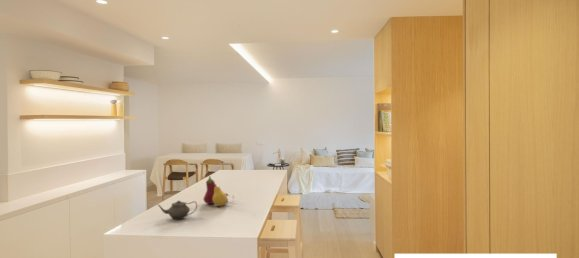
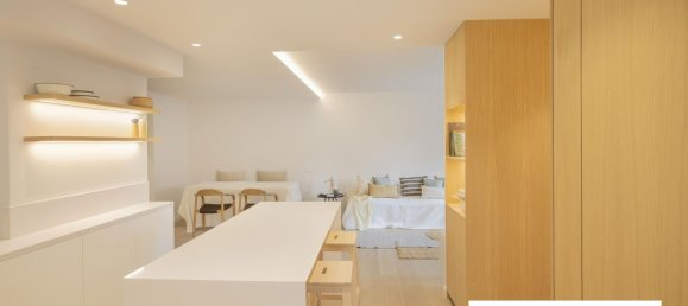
- fruit (218, 190)
- teapot (177, 209)
